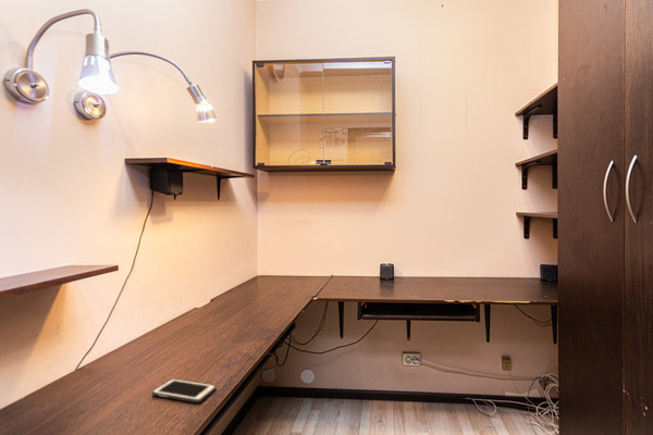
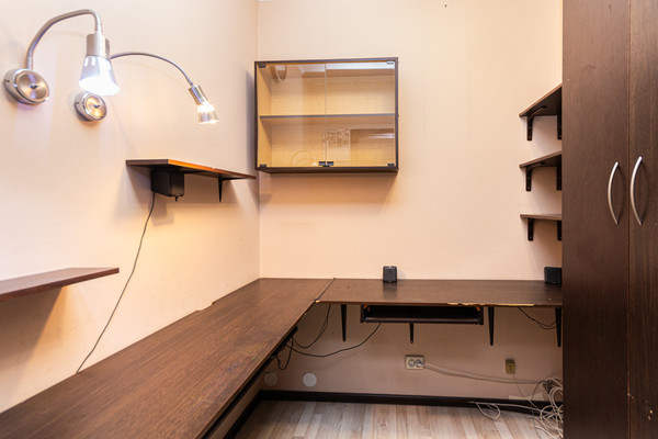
- cell phone (184, 389)
